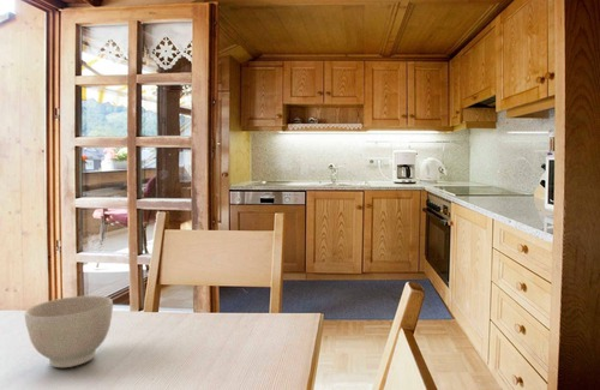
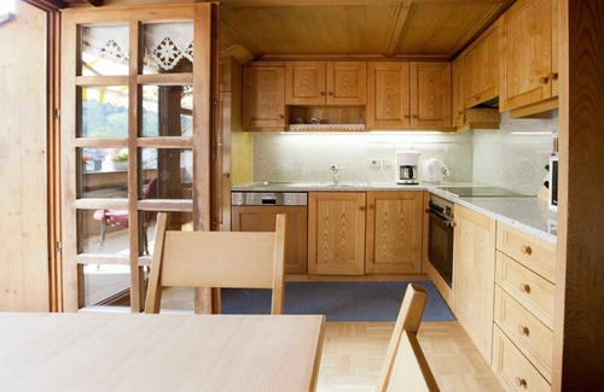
- bowl (71, 331)
